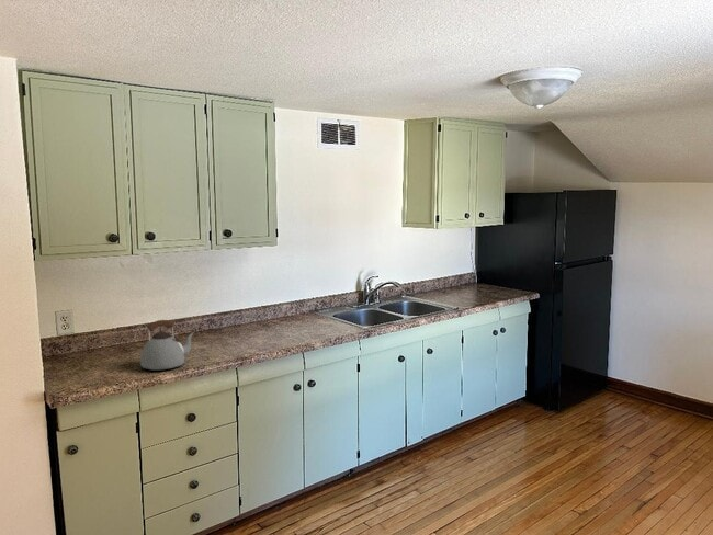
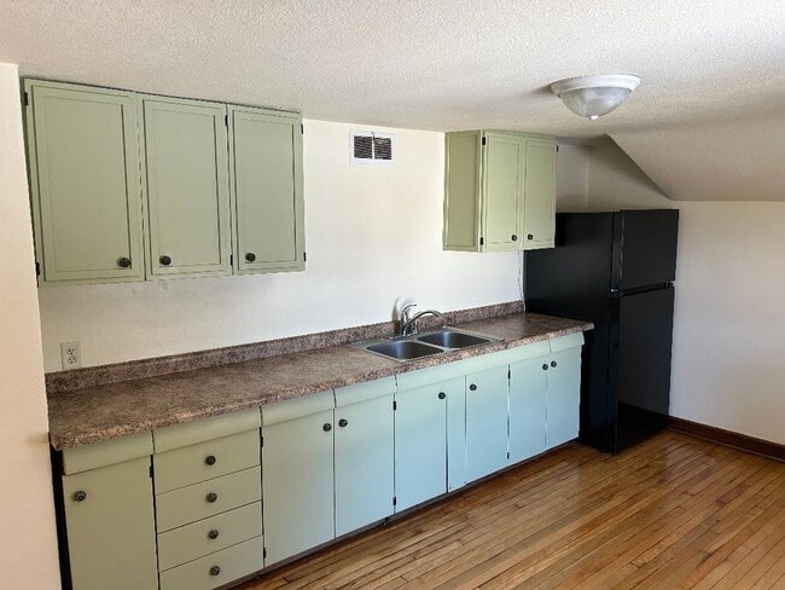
- kettle (168, 341)
